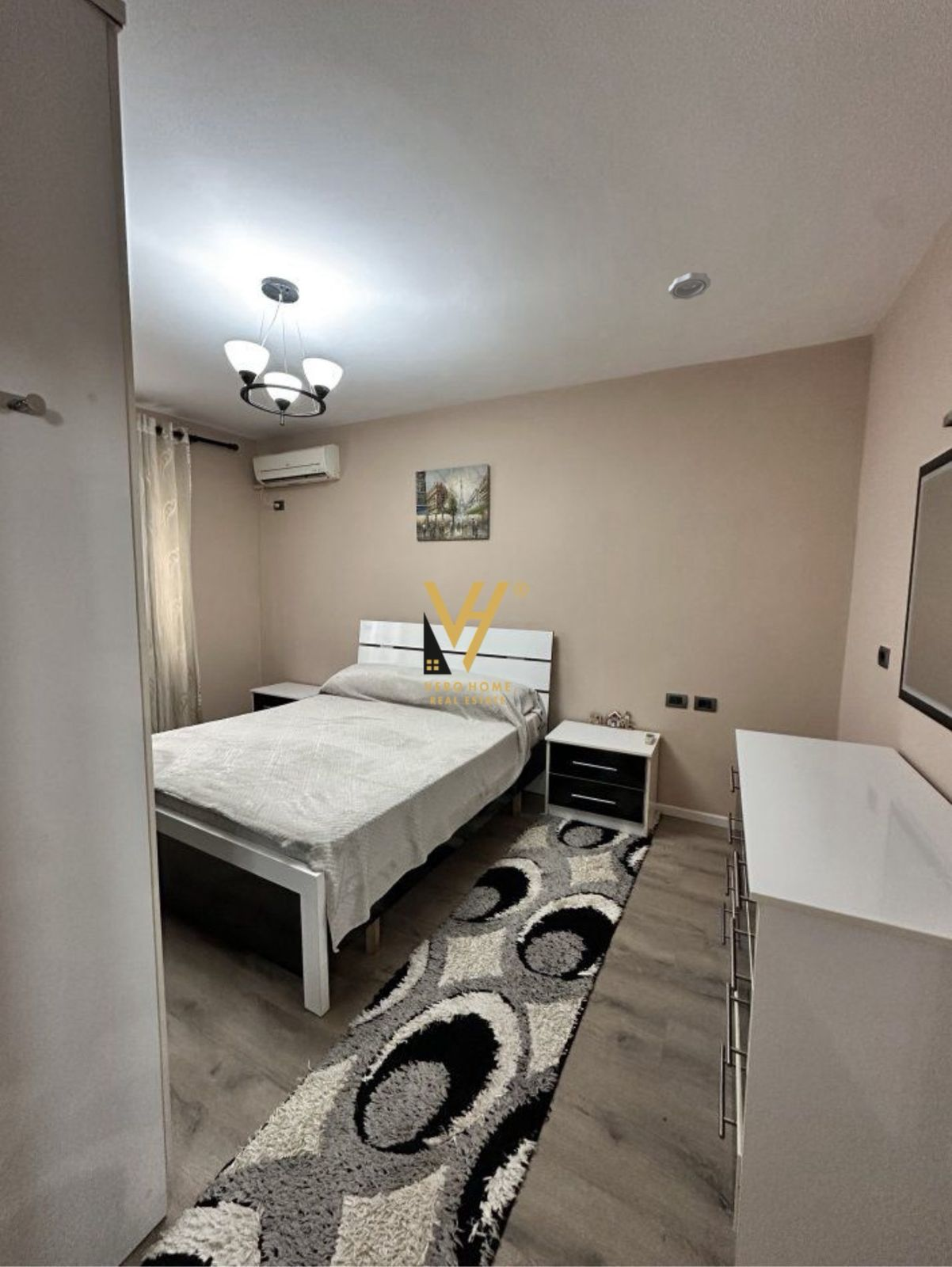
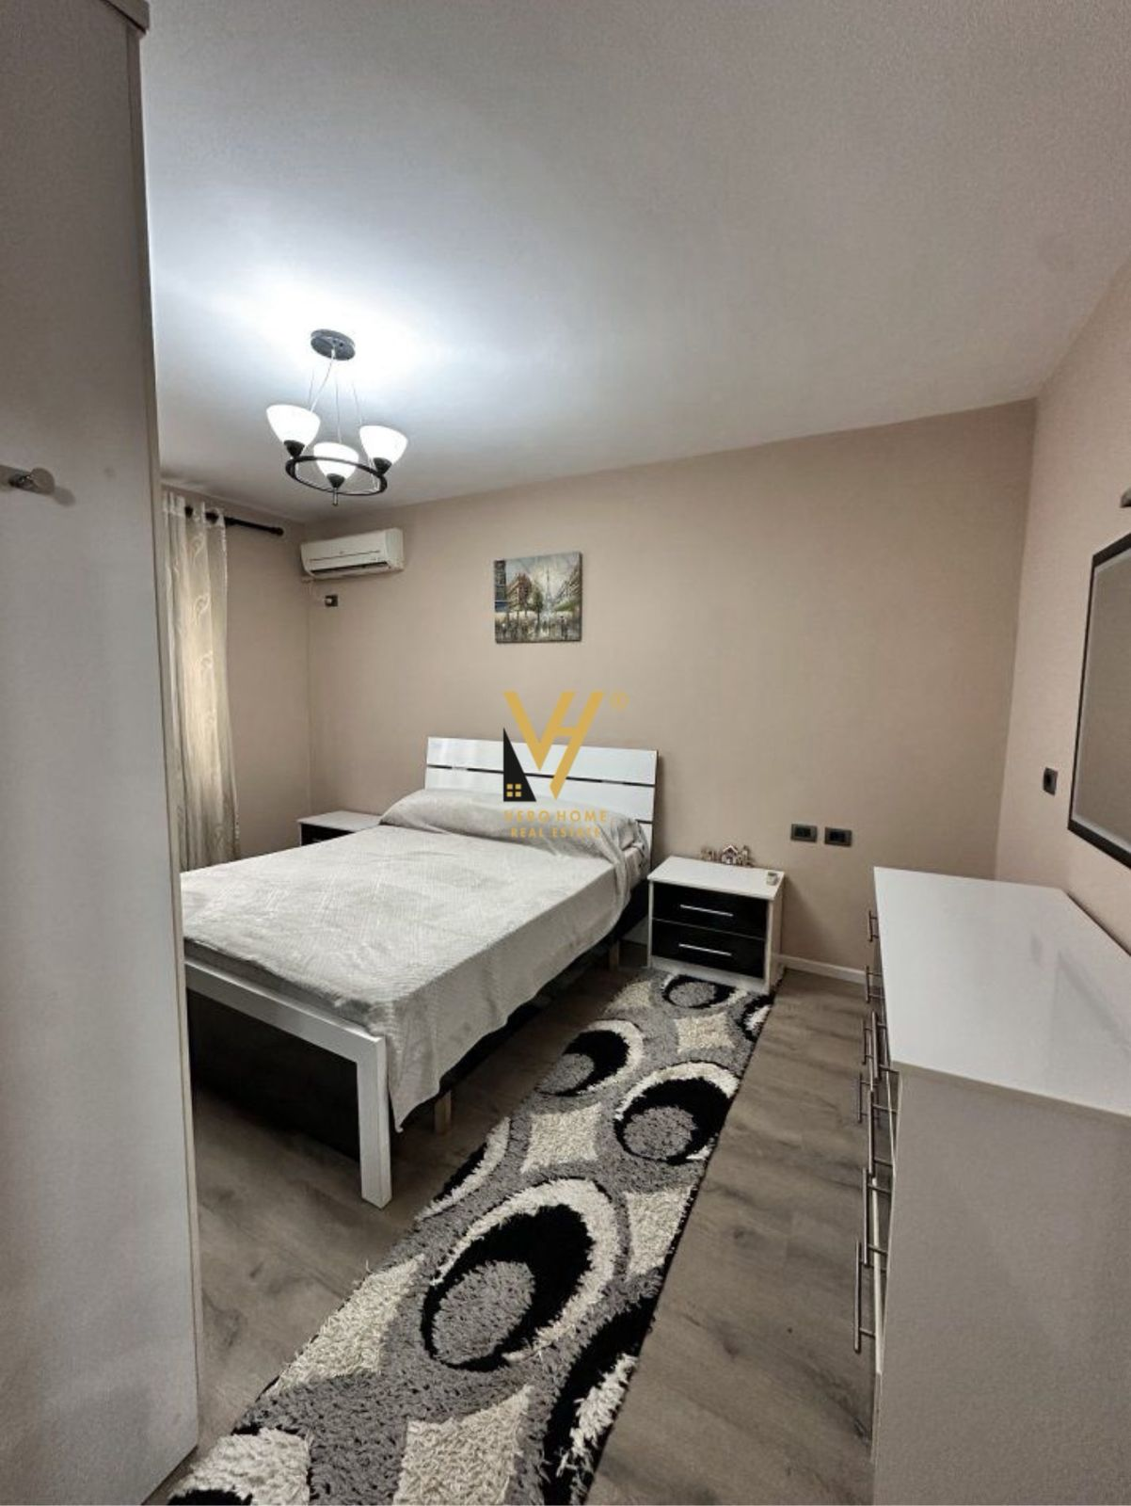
- smoke detector (689, 283)
